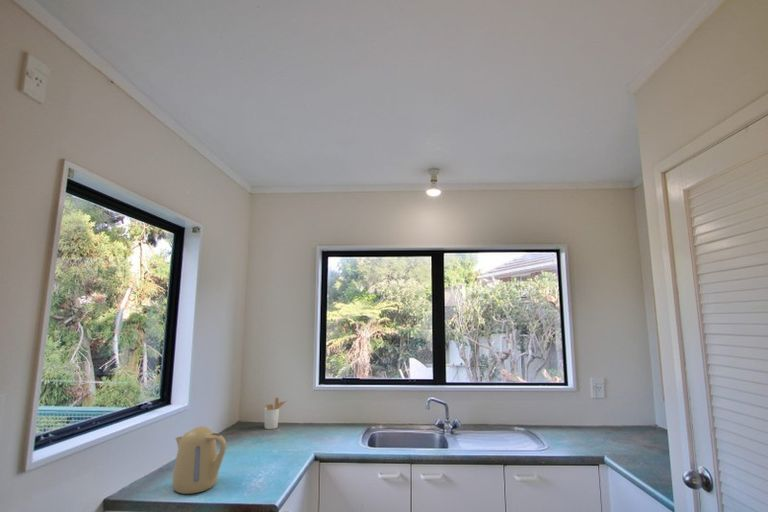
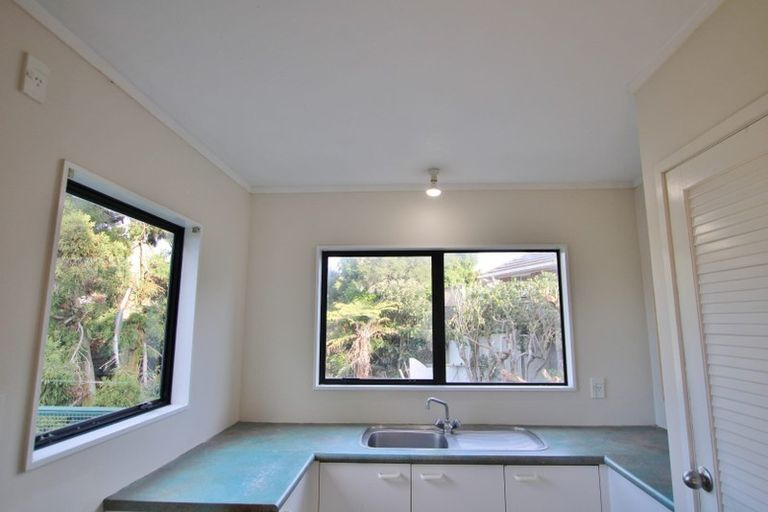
- utensil holder (275, 413)
- kettle (199, 456)
